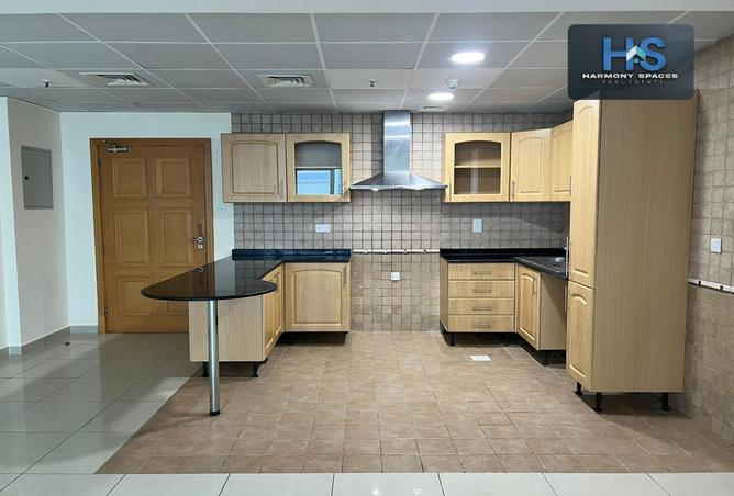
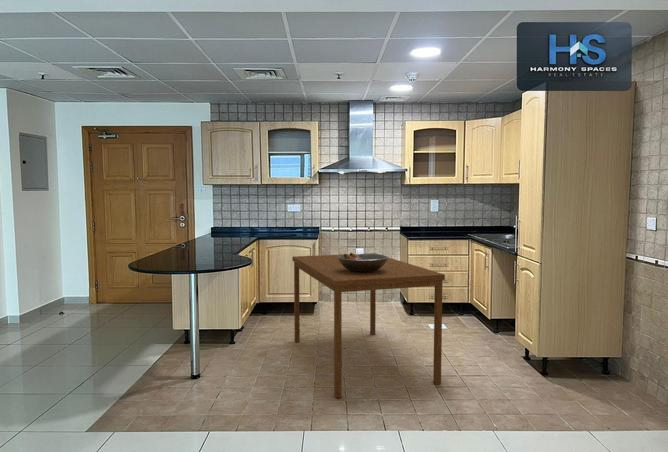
+ fruit bowl (362, 261)
+ dining table (370, 312)
